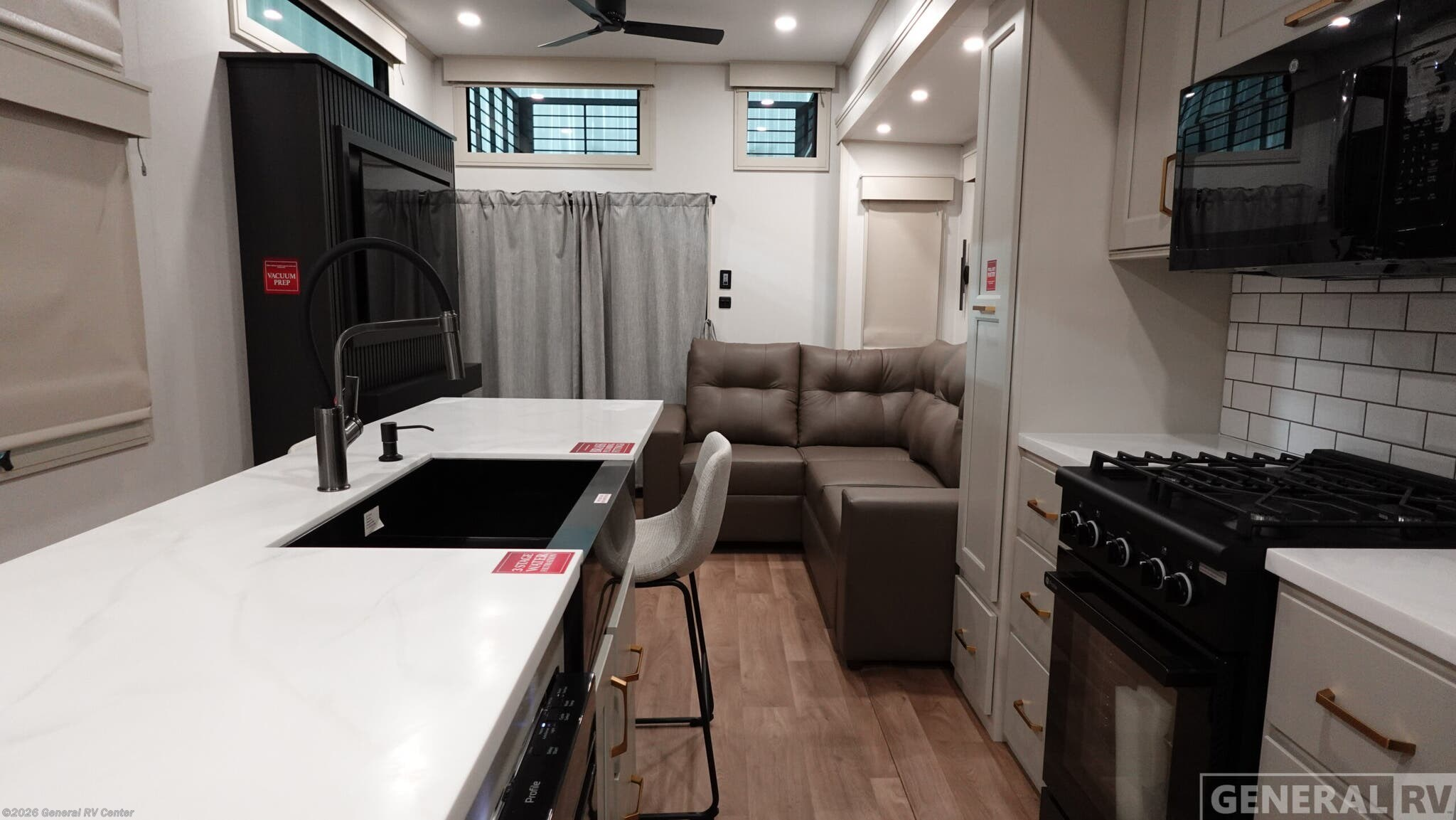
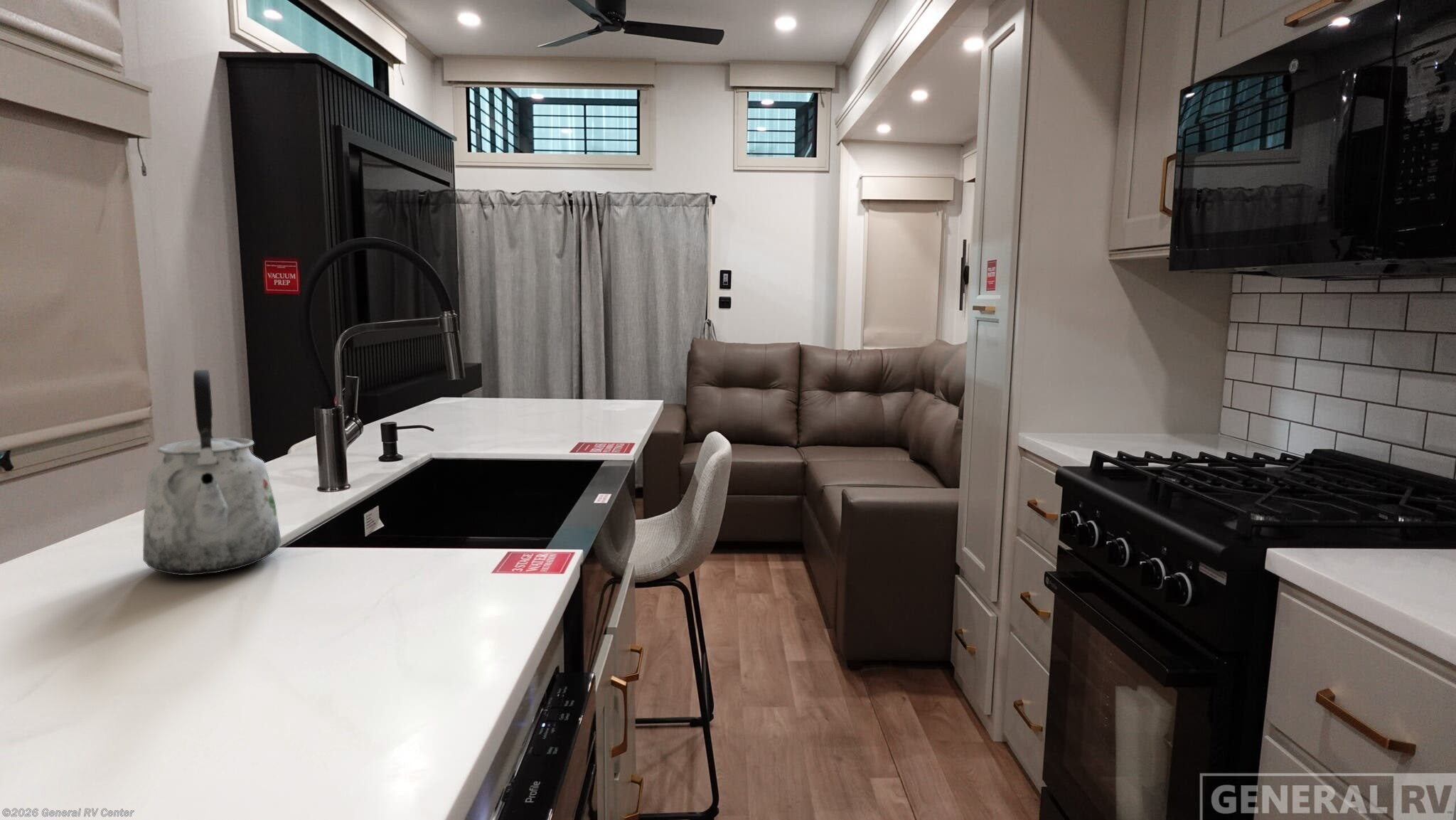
+ kettle (208, 472)
